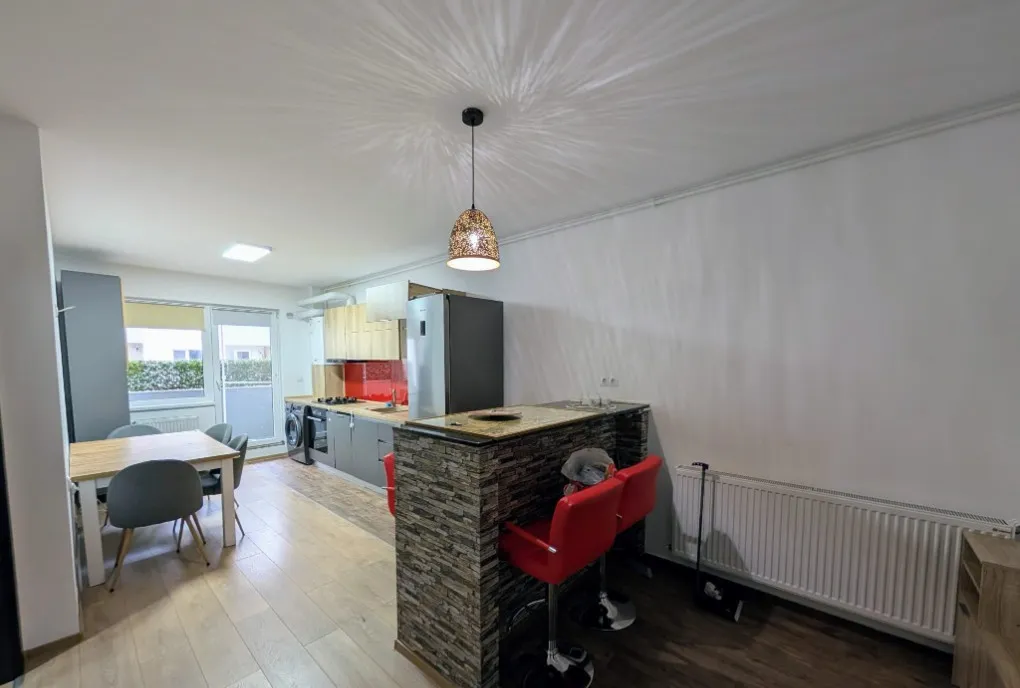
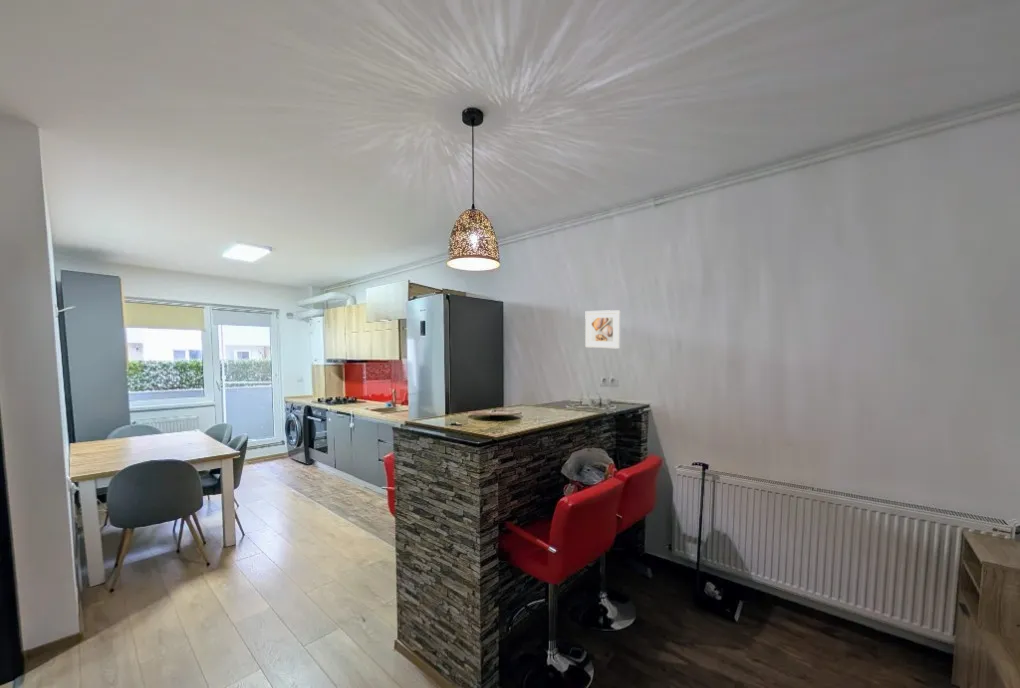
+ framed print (602, 329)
